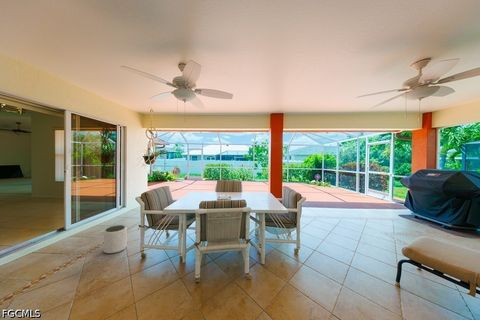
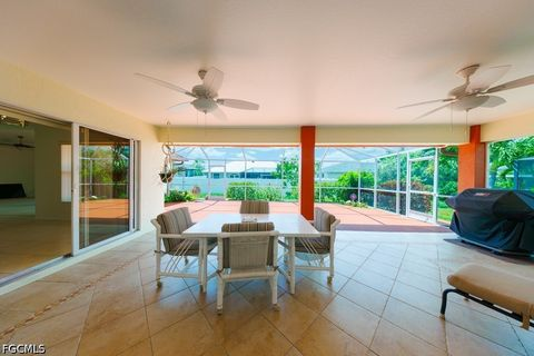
- plant pot (115, 238)
